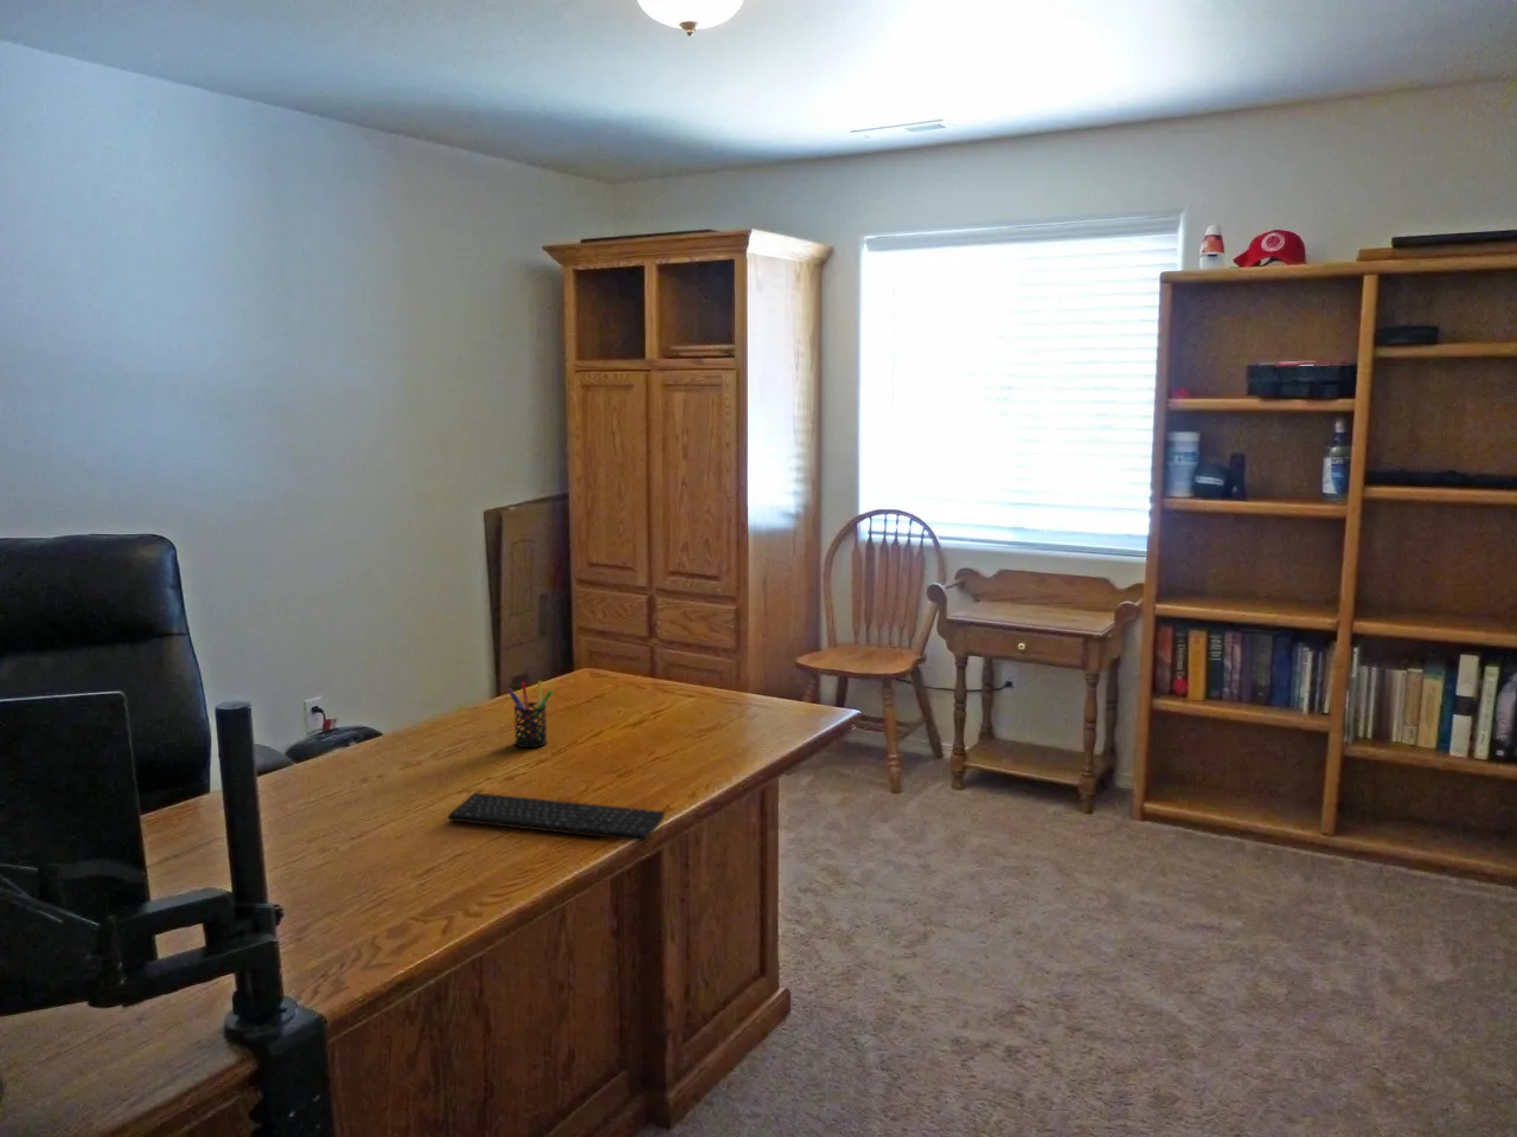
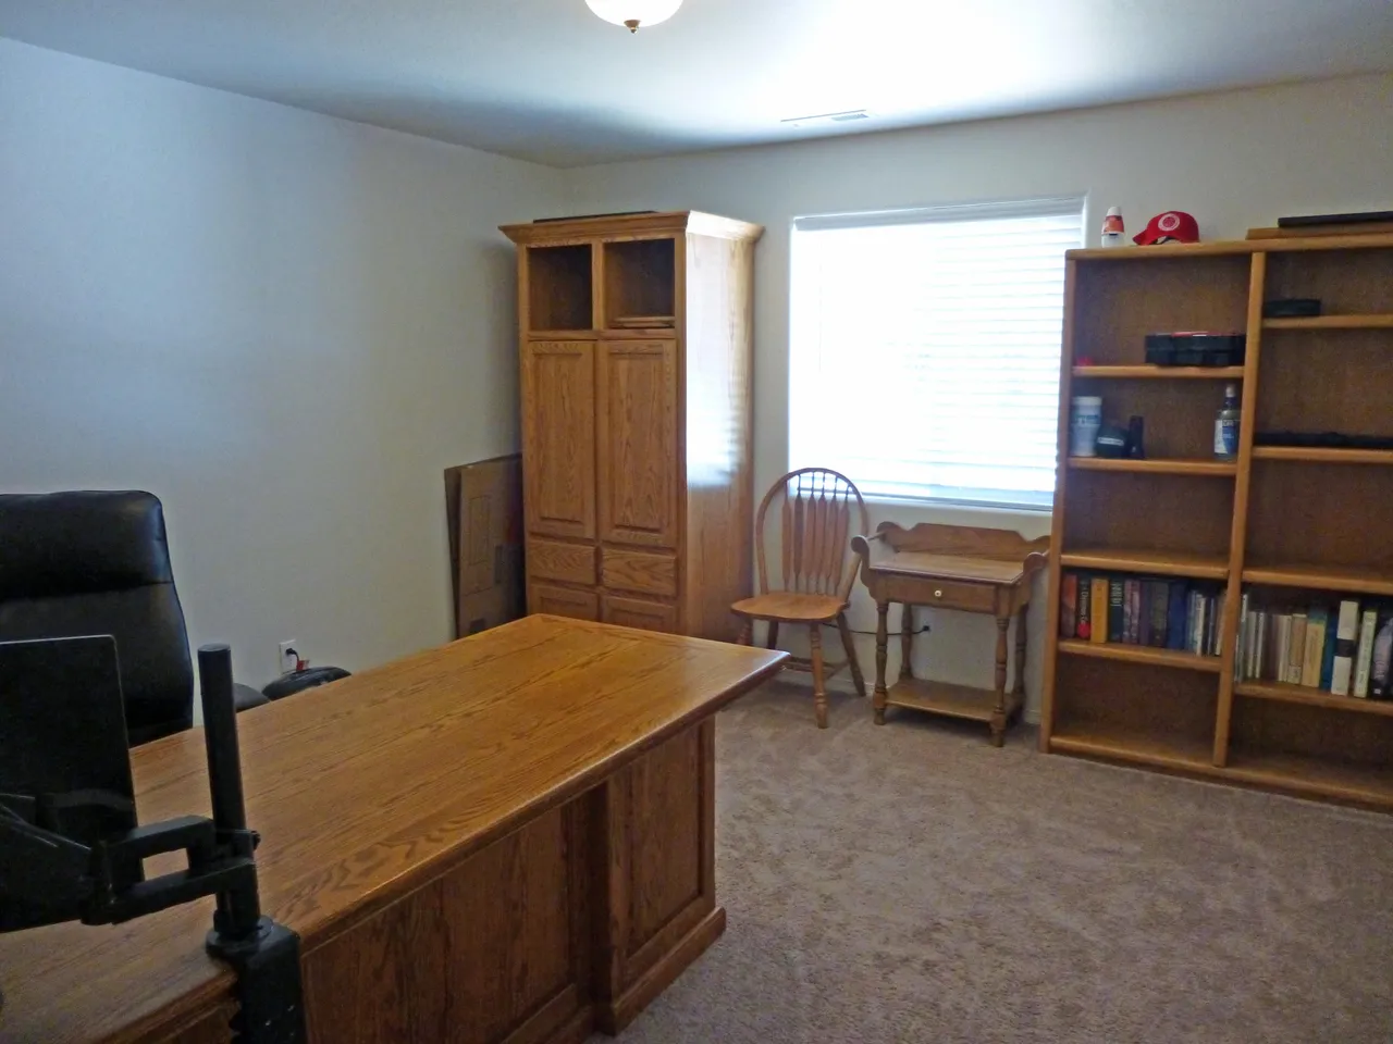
- pen holder (532, 711)
- keyboard (555, 816)
